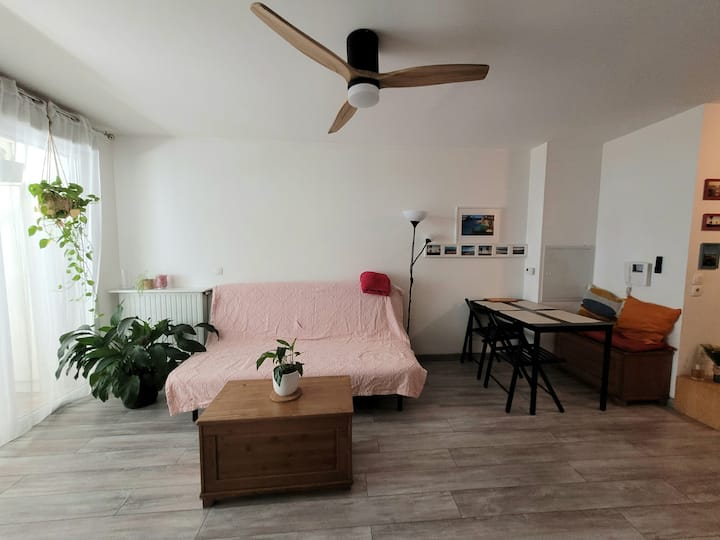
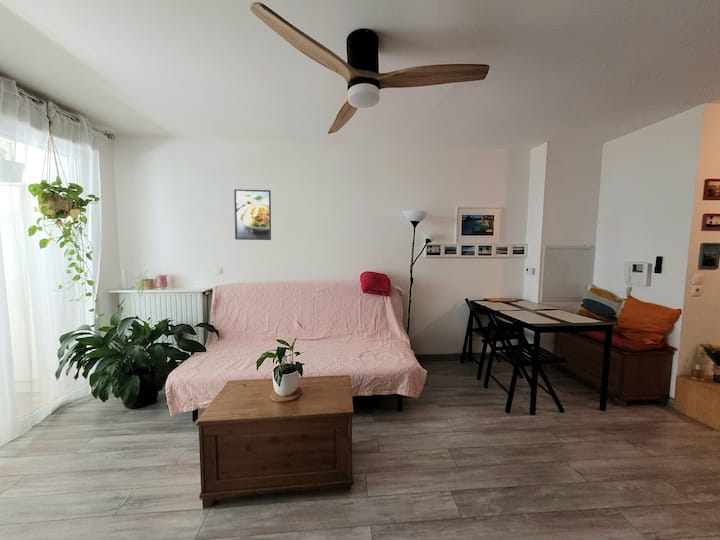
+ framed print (252, 215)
